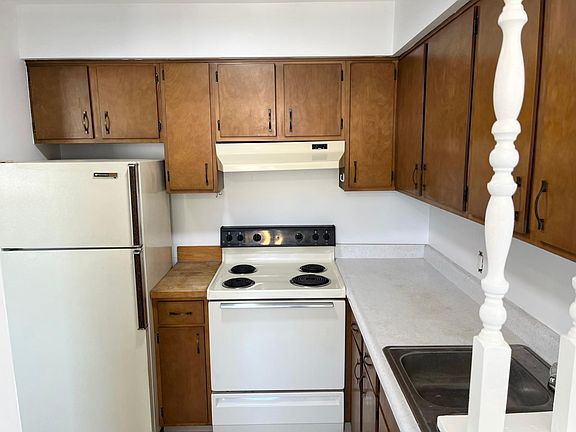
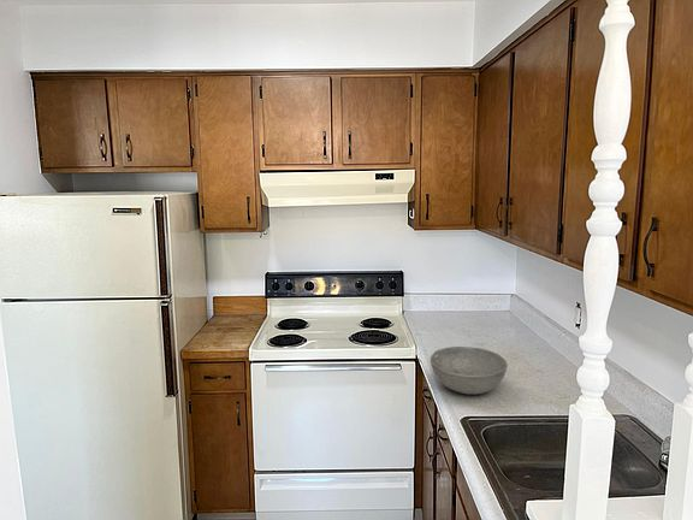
+ bowl (467, 373)
